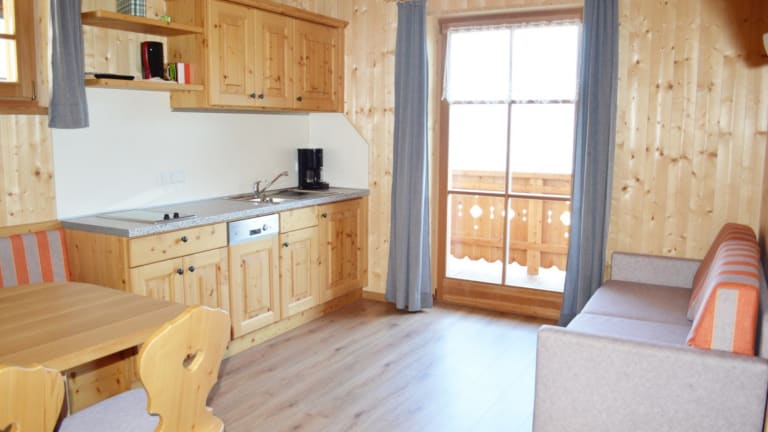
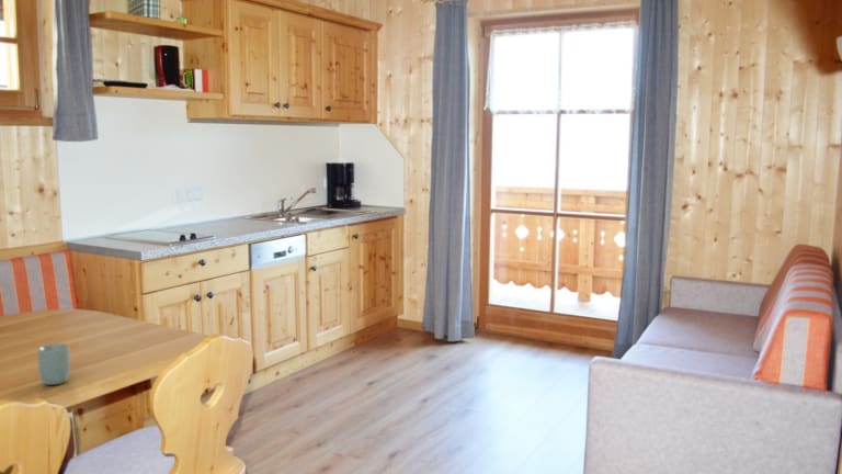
+ cup (54, 364)
